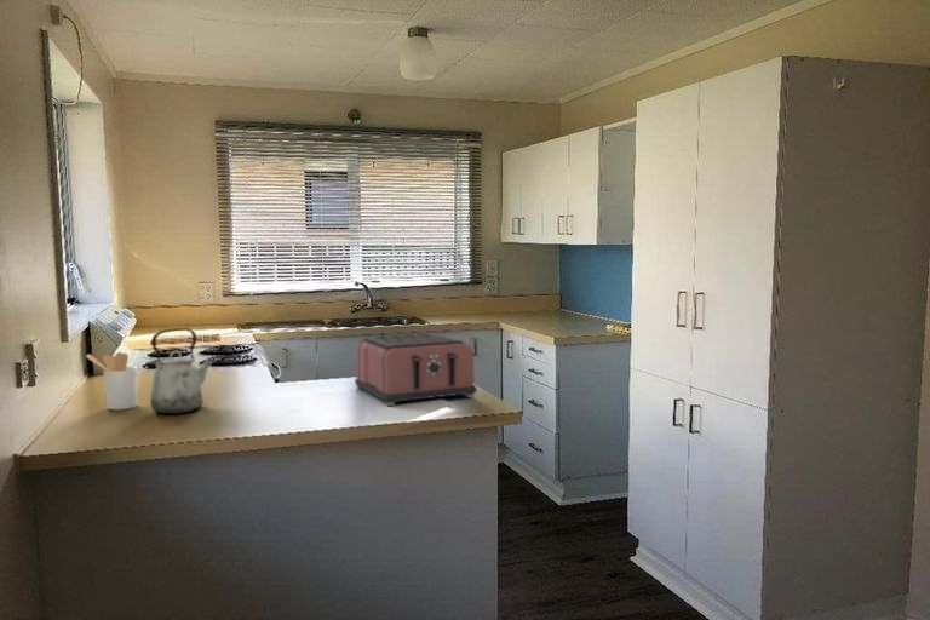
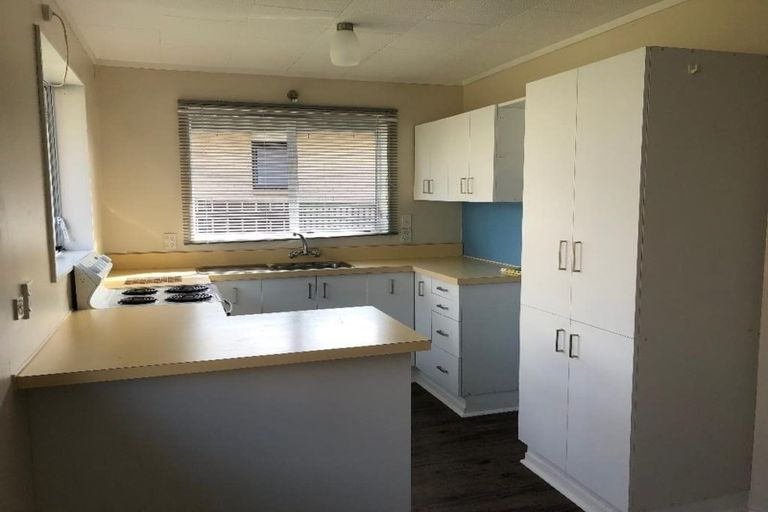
- kettle (184, 368)
- utensil holder (111, 379)
- toaster (415, 366)
